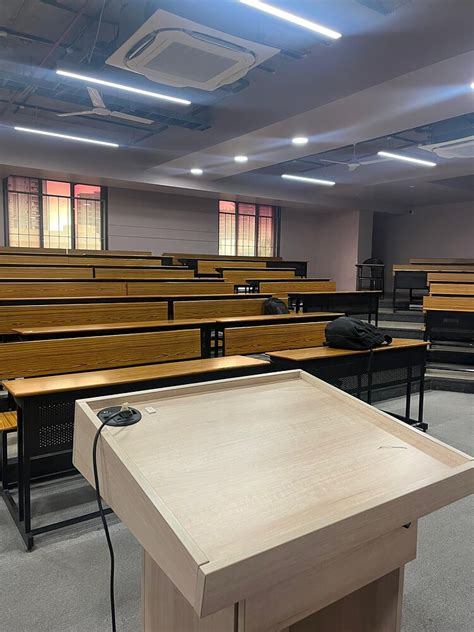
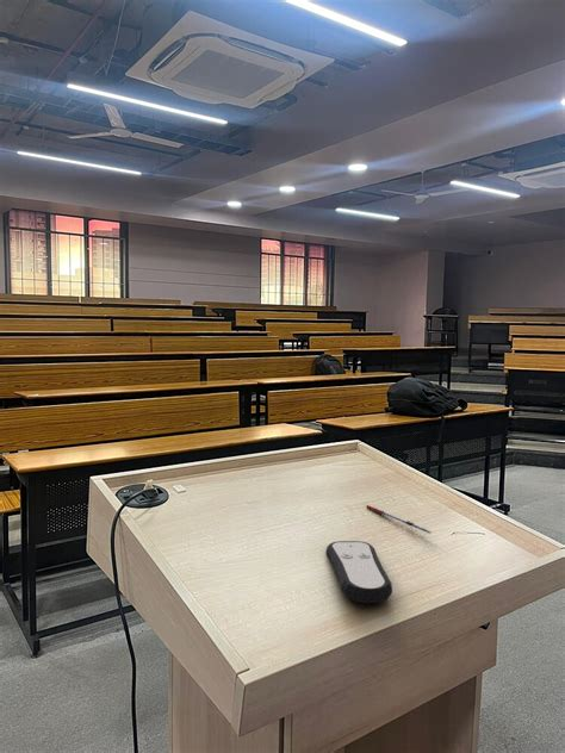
+ pen (397, 518)
+ remote control (358, 568)
